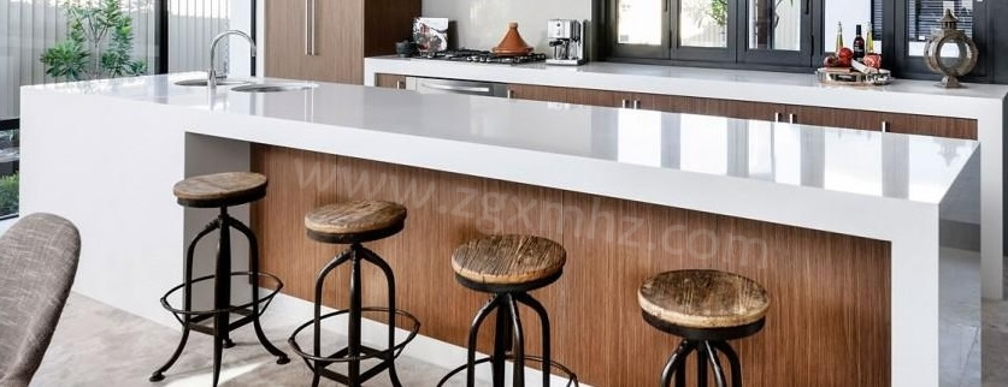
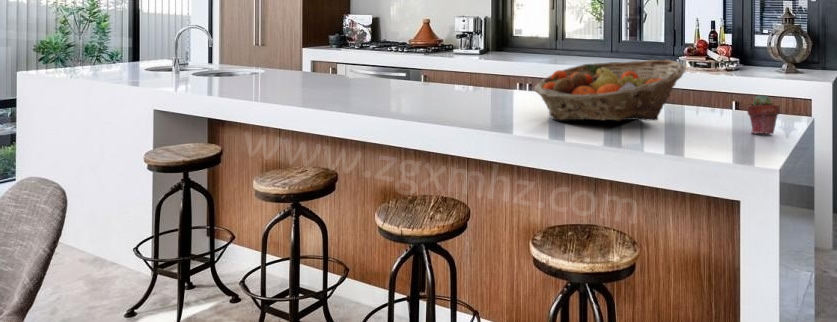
+ fruit basket (607, 89)
+ potted succulent (763, 114)
